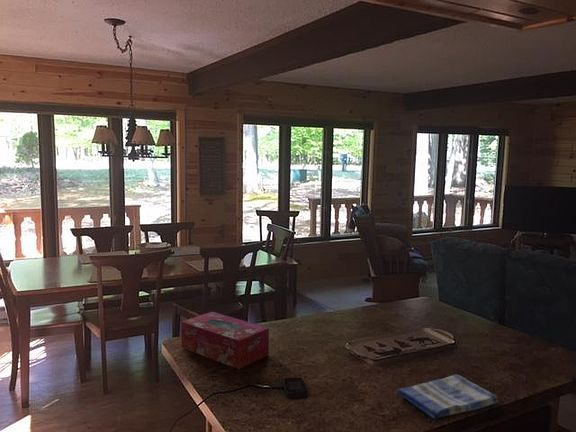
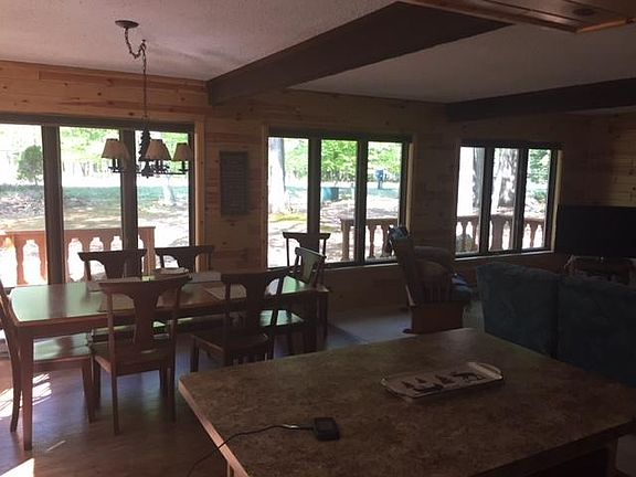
- dish towel (446, 394)
- tissue box (224, 338)
